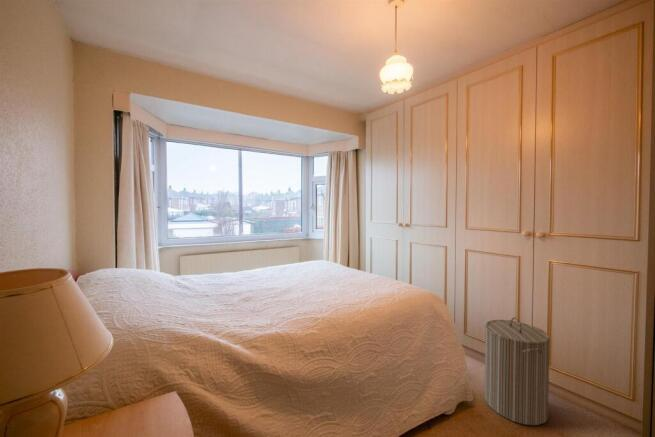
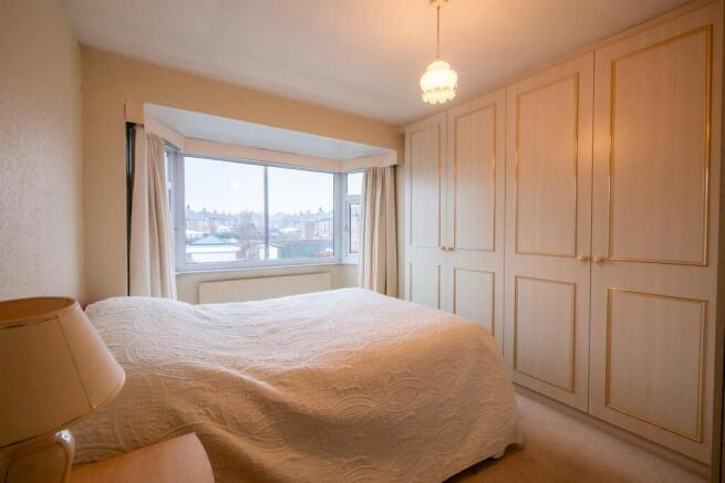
- laundry hamper (515, 361)
